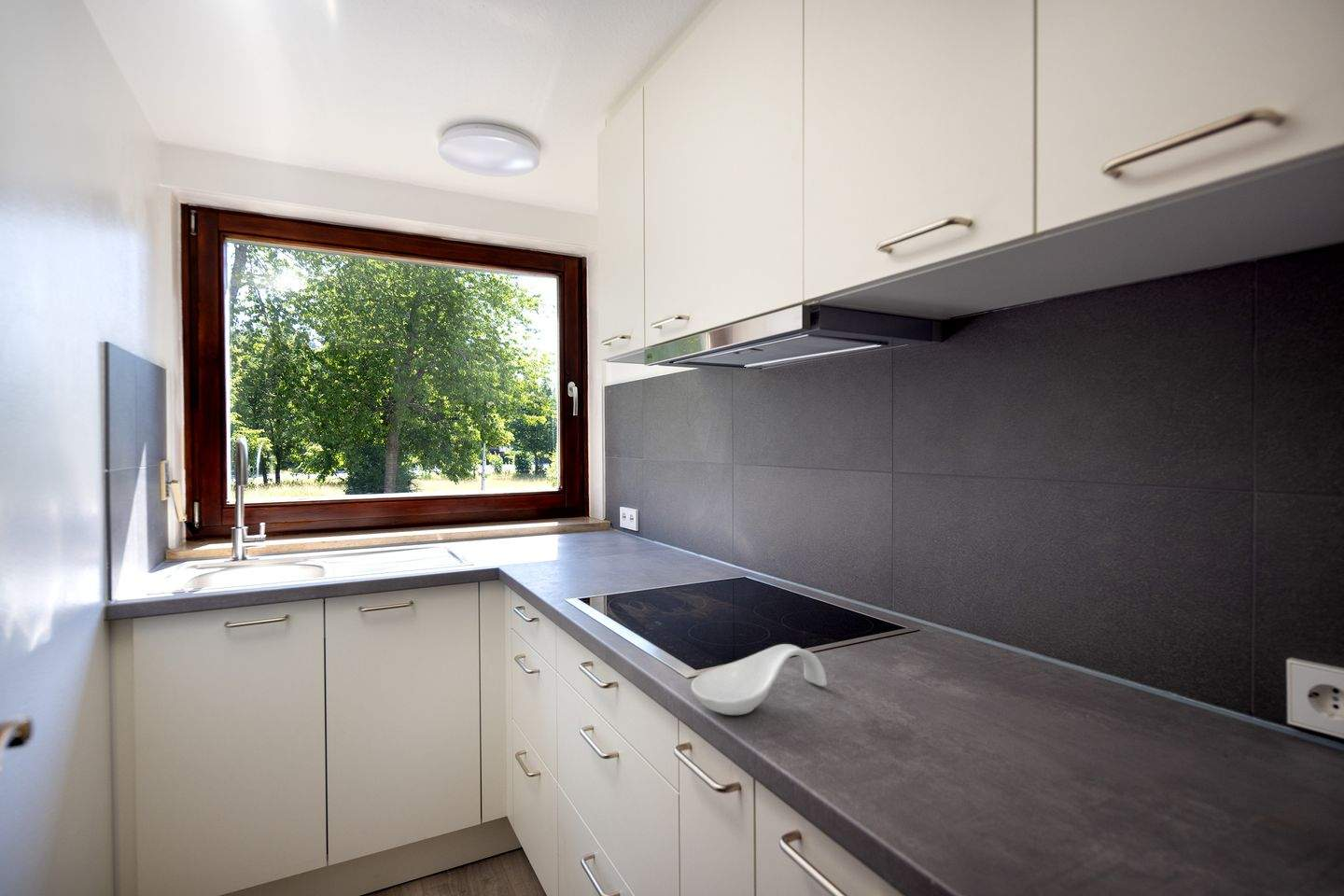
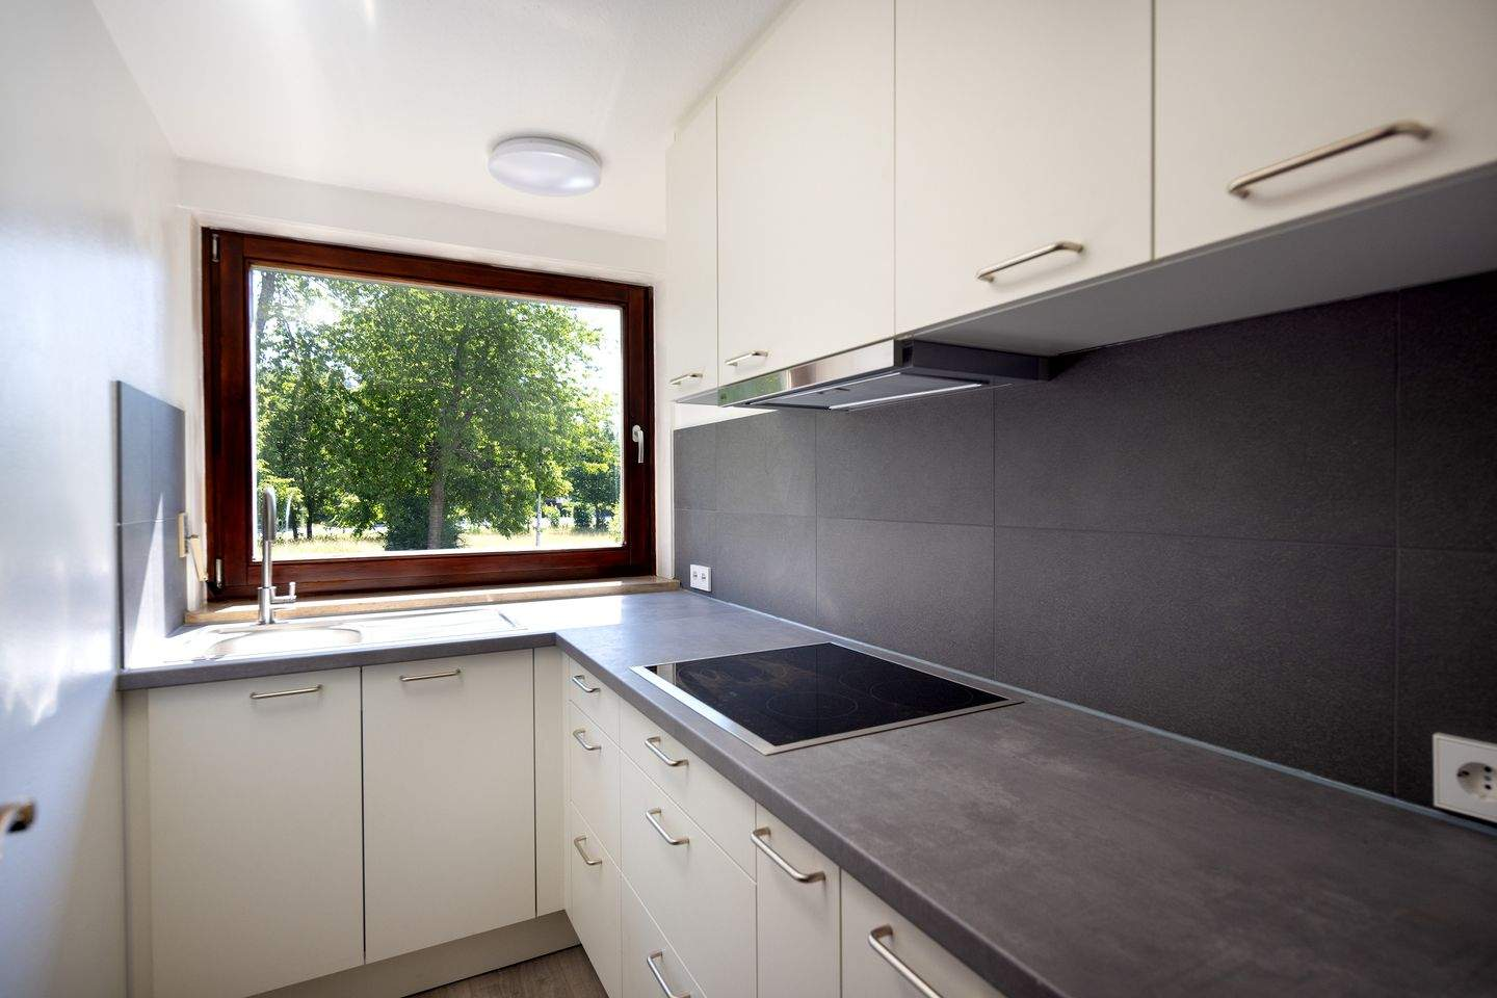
- spoon rest (761, 676)
